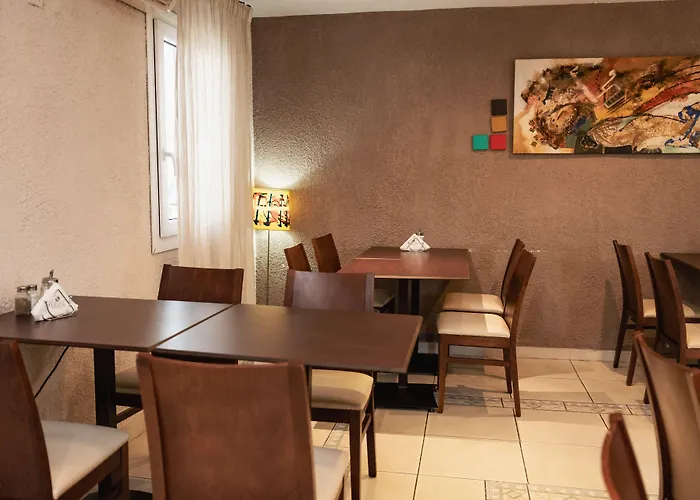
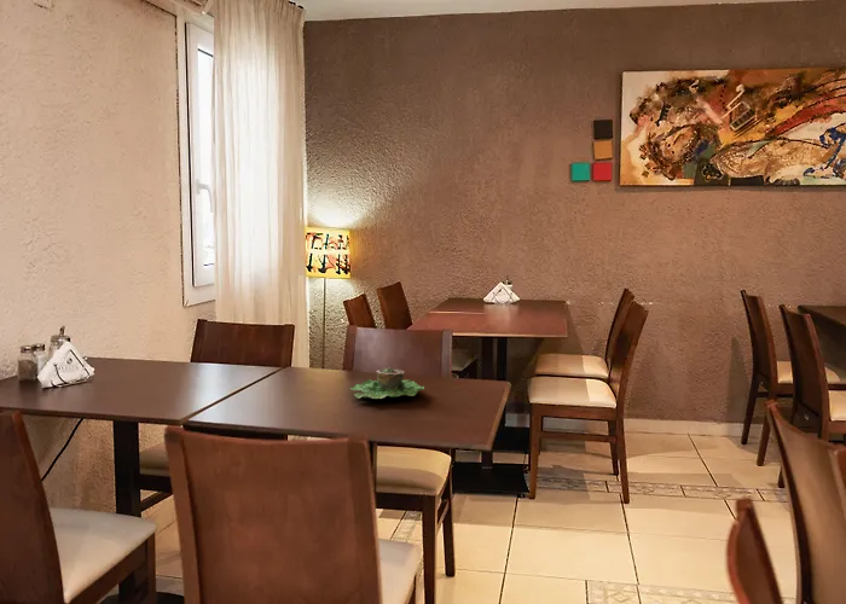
+ succulent planter (387, 381)
